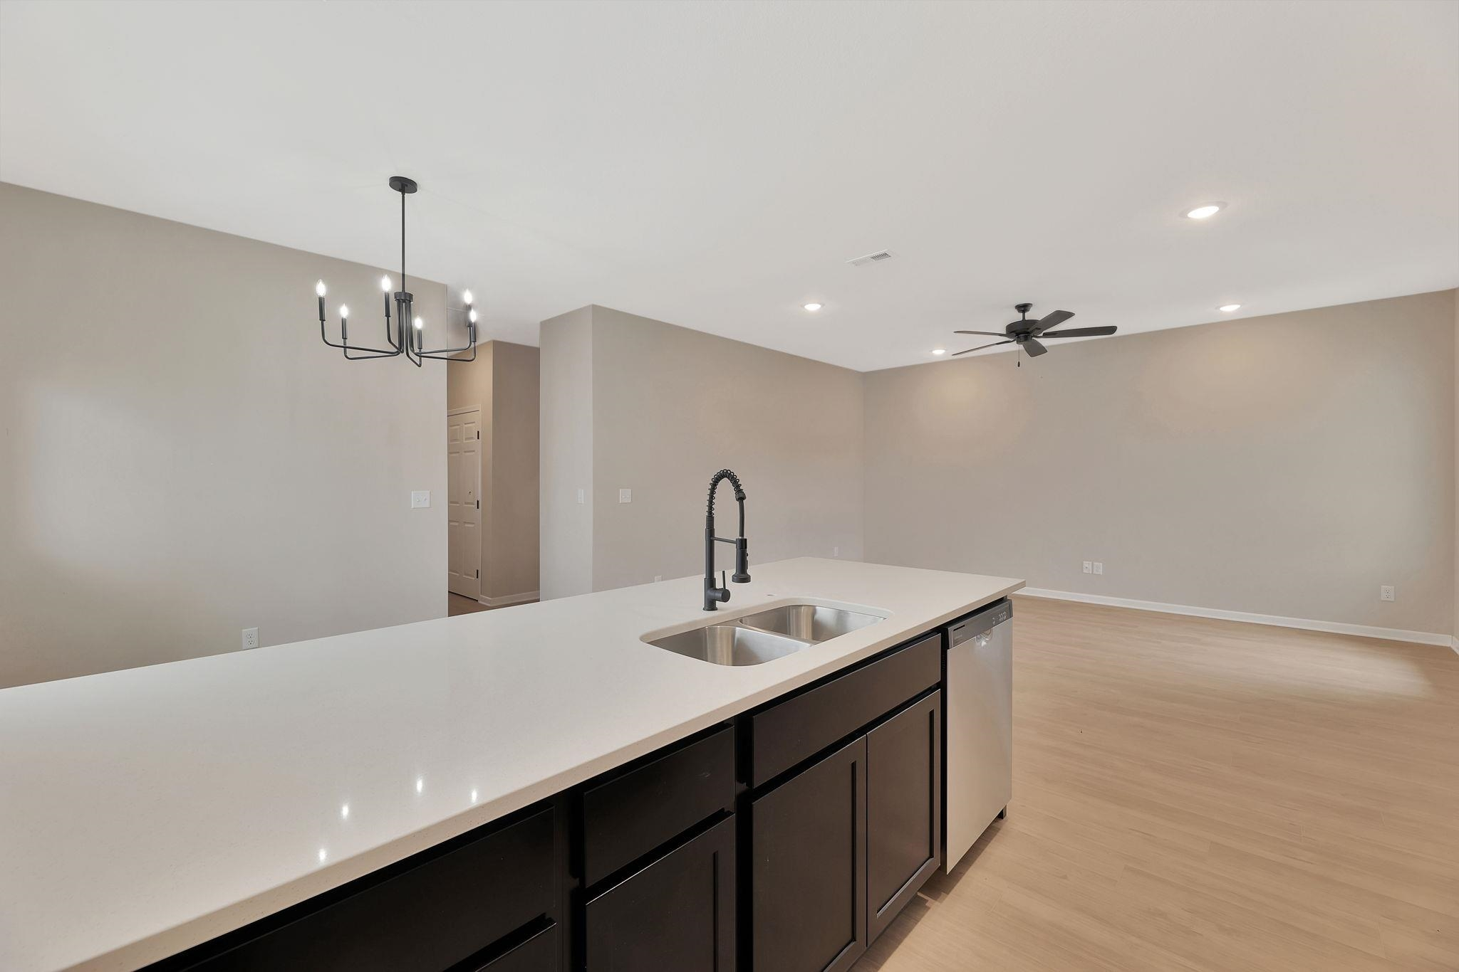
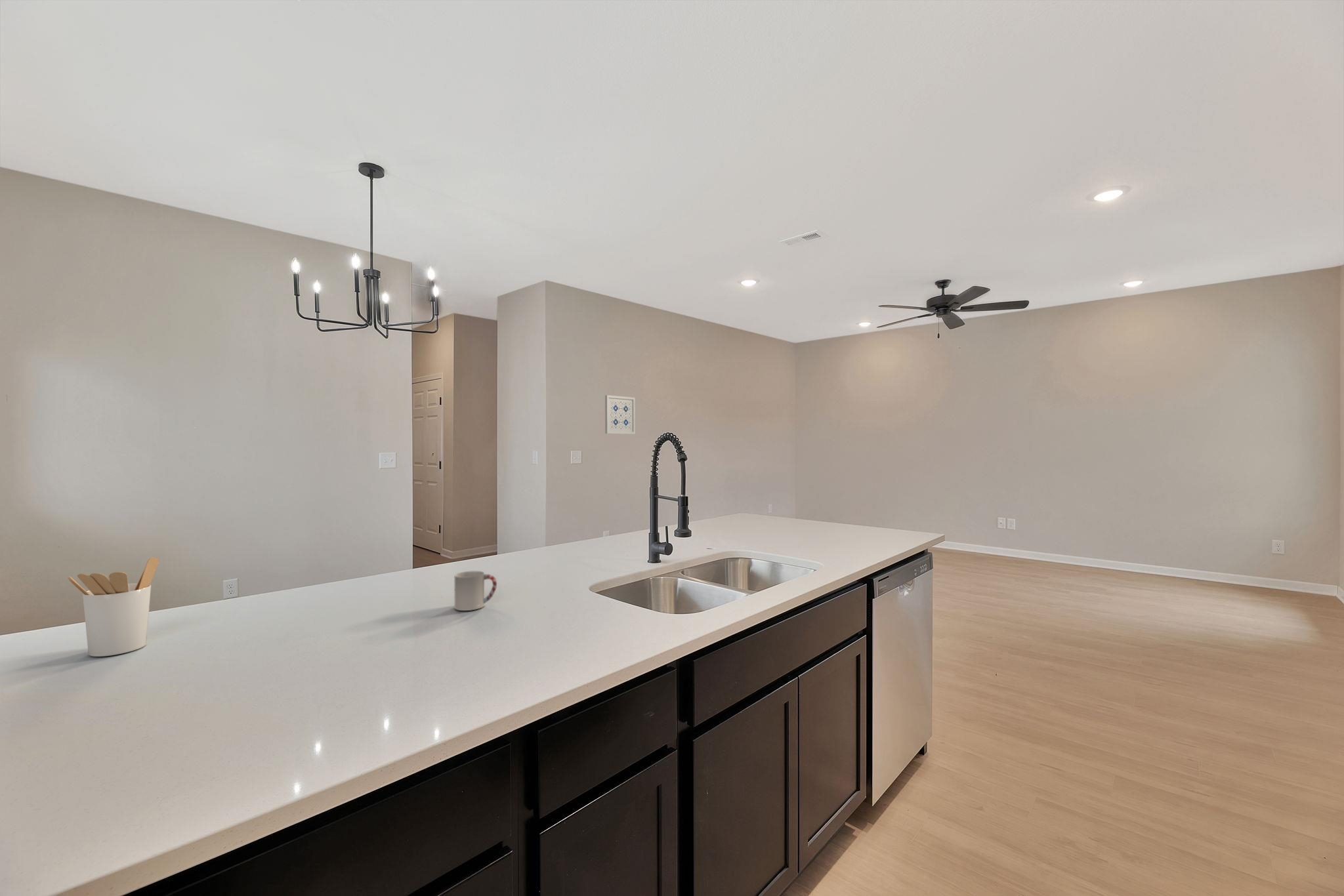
+ utensil holder (114, 607)
+ cup (476, 590)
+ wall art (620, 415)
